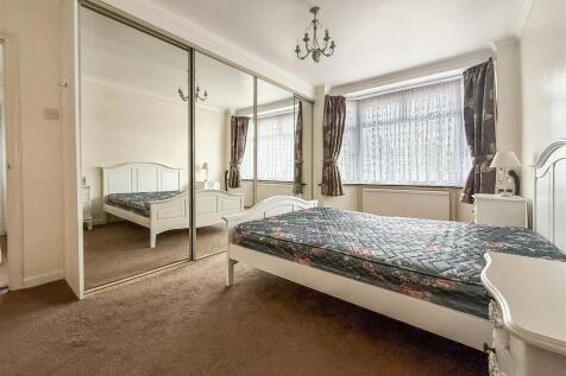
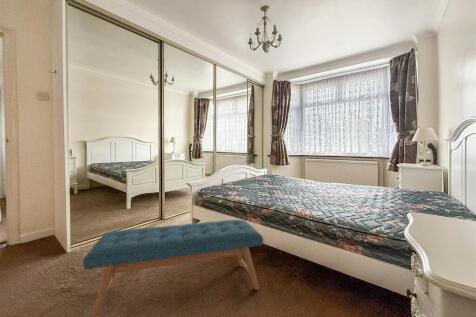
+ bench (182, 259)
